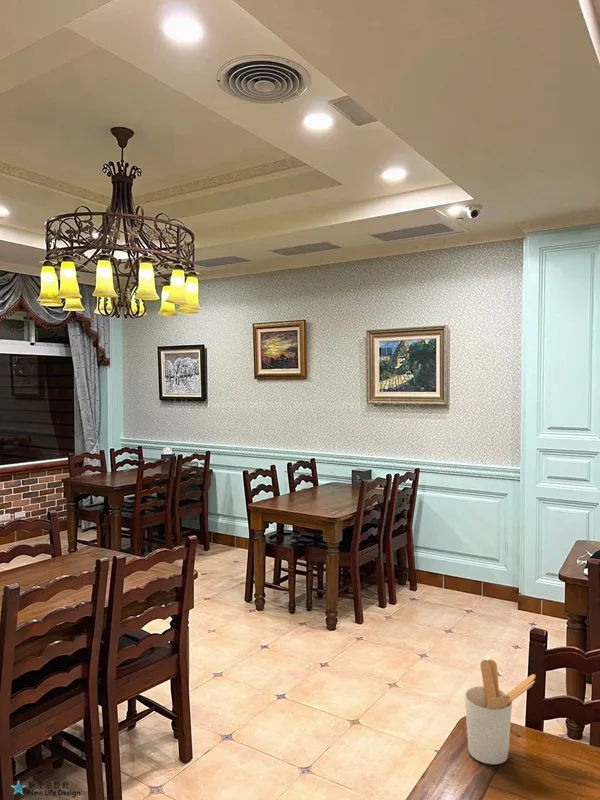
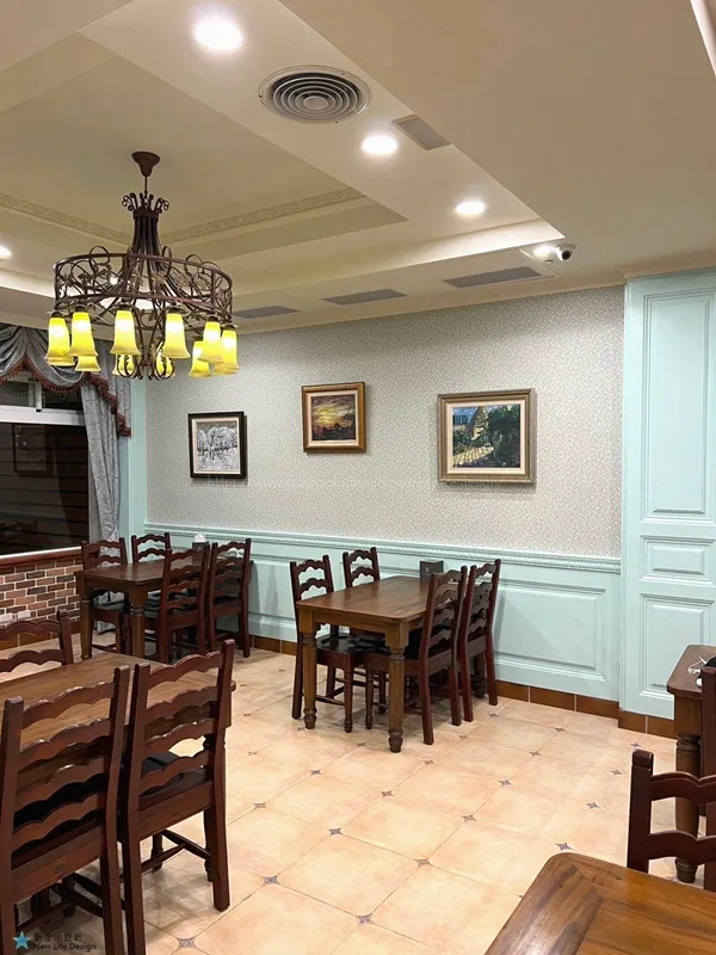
- utensil holder (500, 713)
